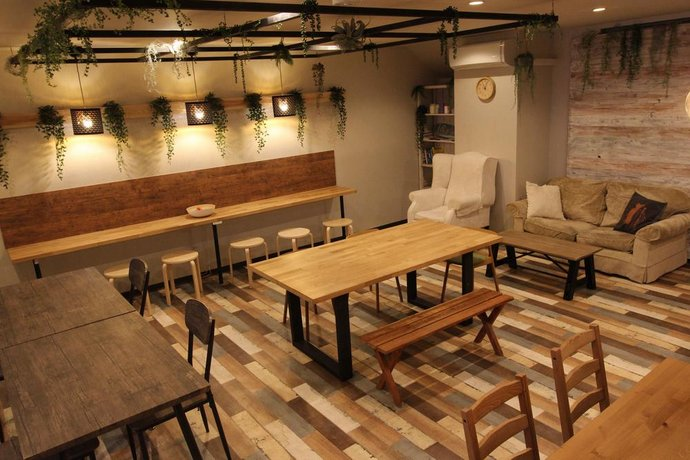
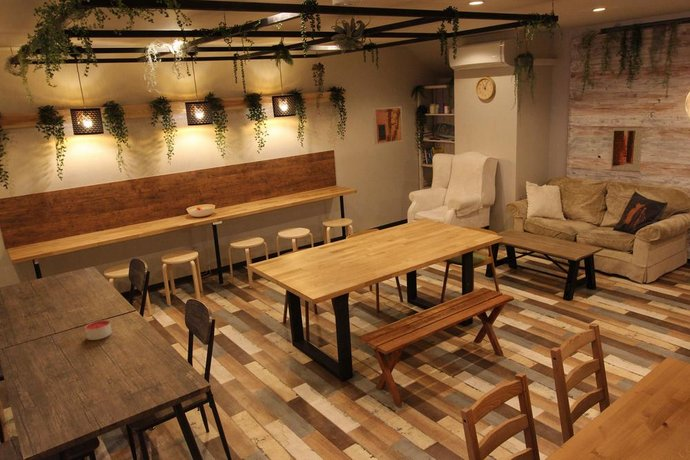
+ wall art (626, 149)
+ wall art (388, 125)
+ candle (98, 329)
